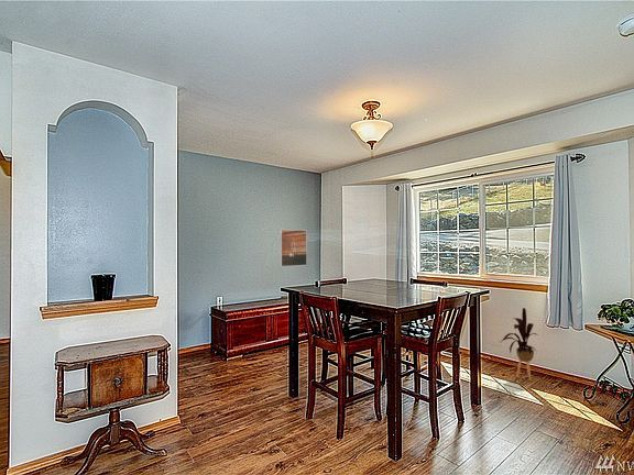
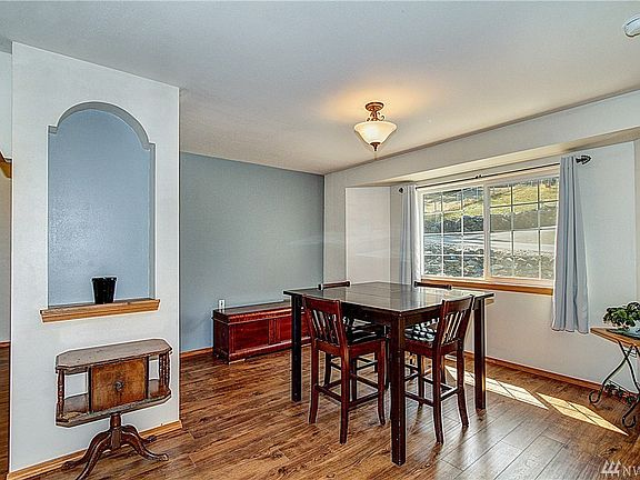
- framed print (294, 247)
- house plant (520, 341)
